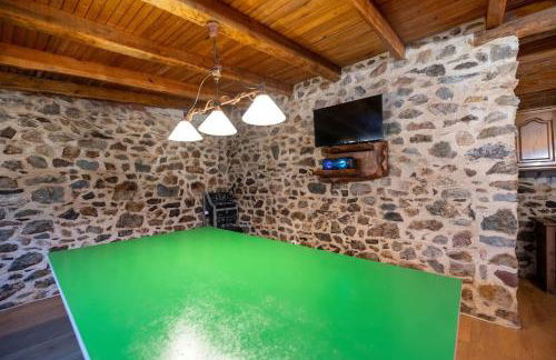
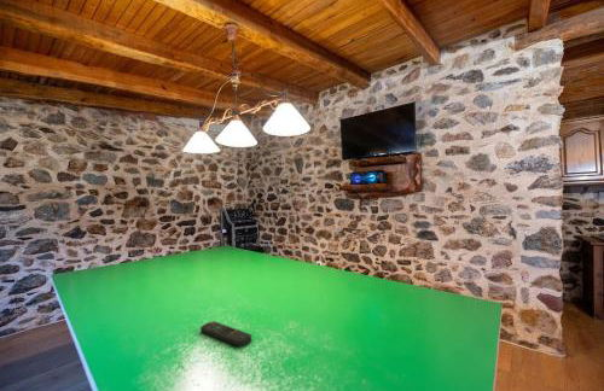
+ remote control (225, 332)
